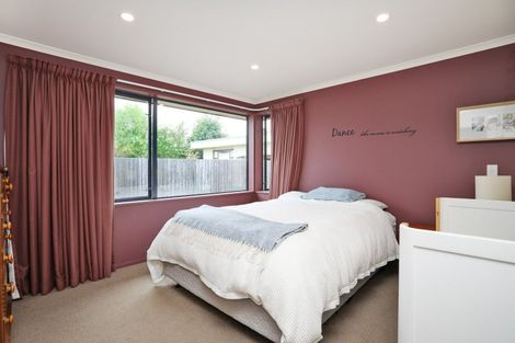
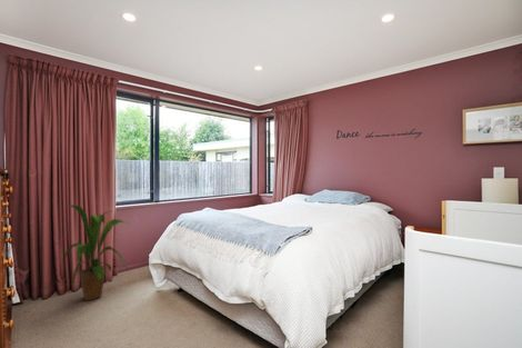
+ house plant (100, 247)
